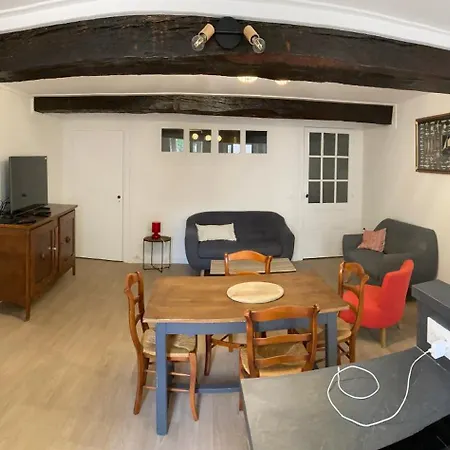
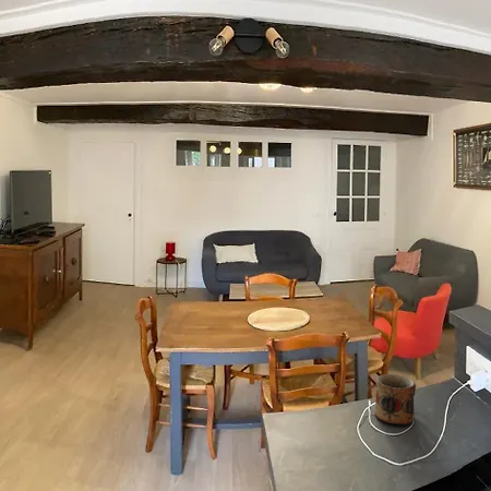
+ mug (396, 397)
